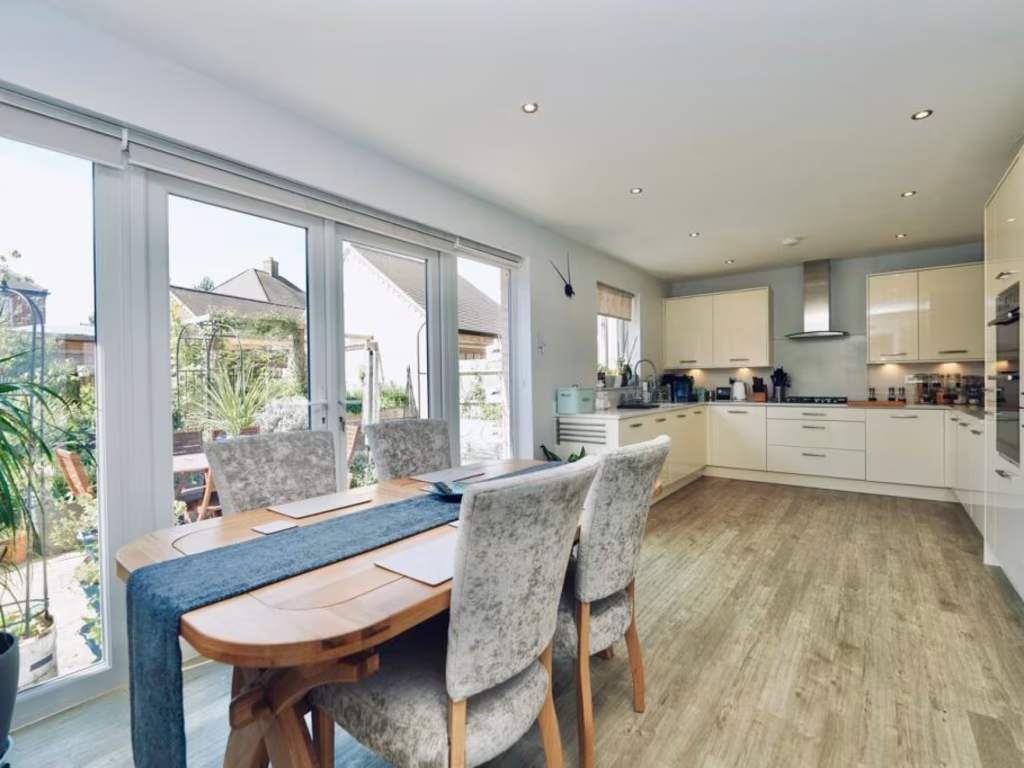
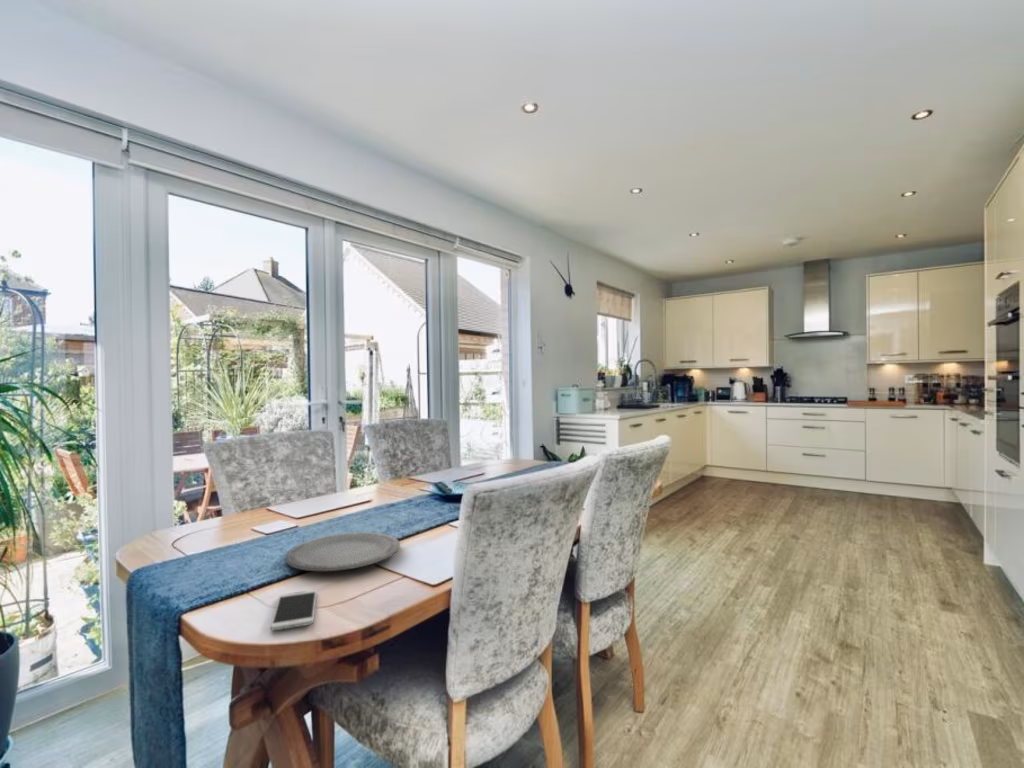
+ plate (344, 551)
+ smartphone (295, 608)
